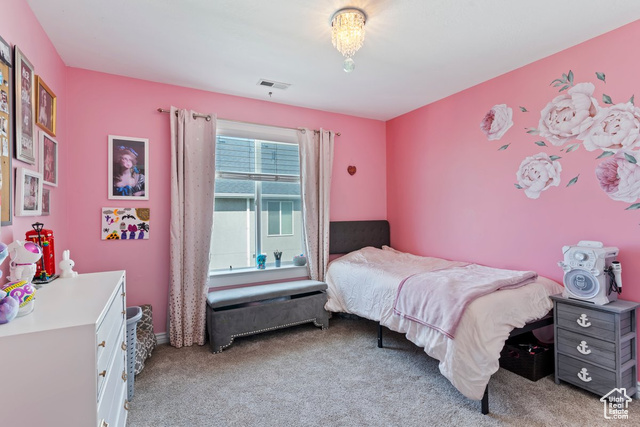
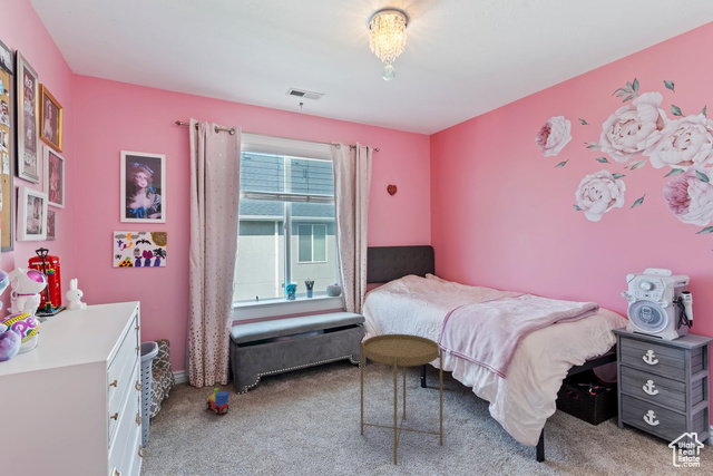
+ toy train (217, 399)
+ side table (403, 391)
